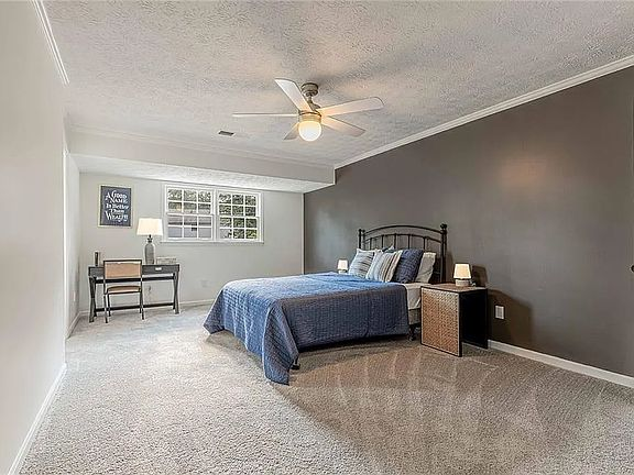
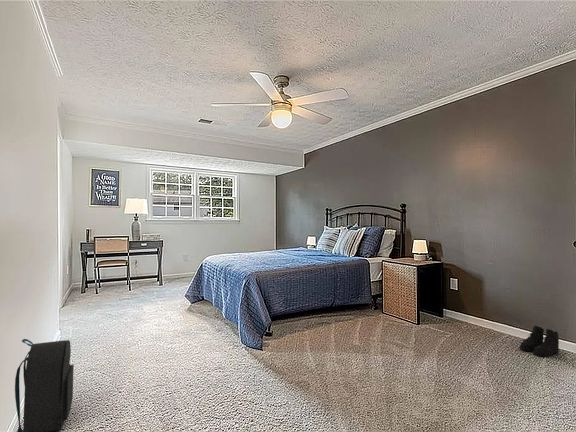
+ backpack (46, 379)
+ boots (539, 339)
